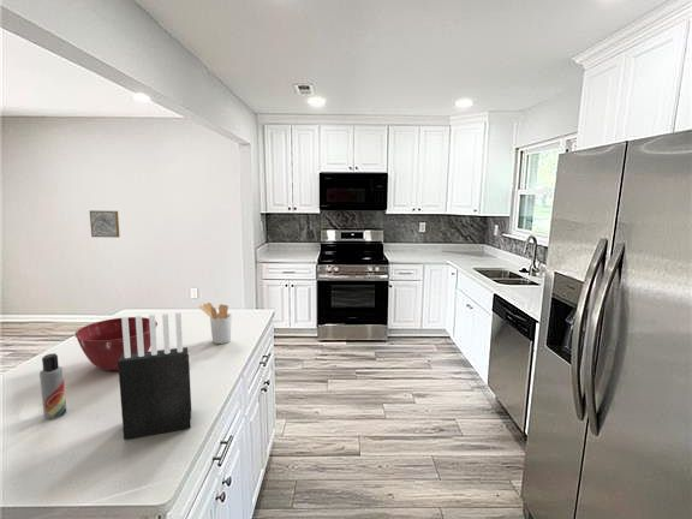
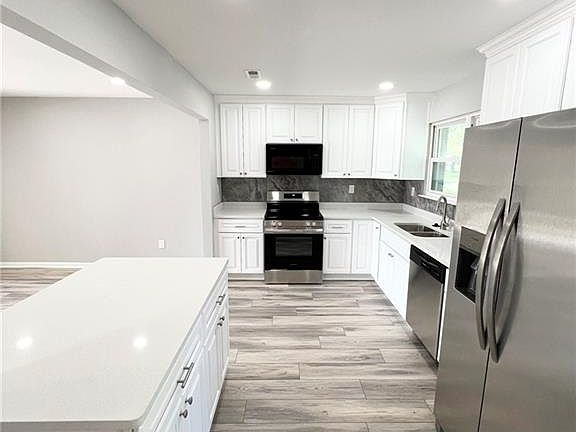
- knife block (156, 368)
- wall art (105, 223)
- utensil holder (215, 321)
- lotion bottle (52, 386)
- mixing bowl (119, 345)
